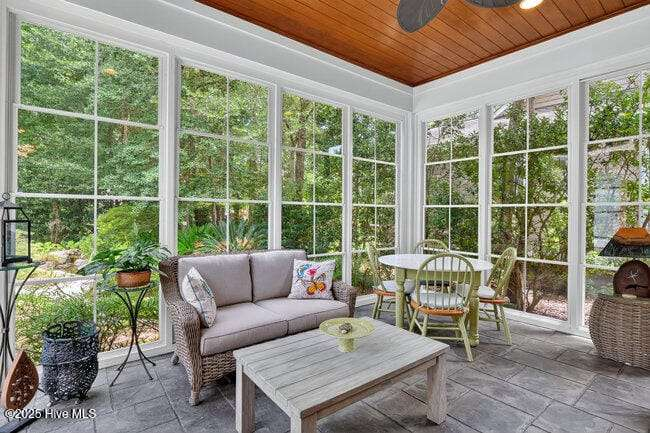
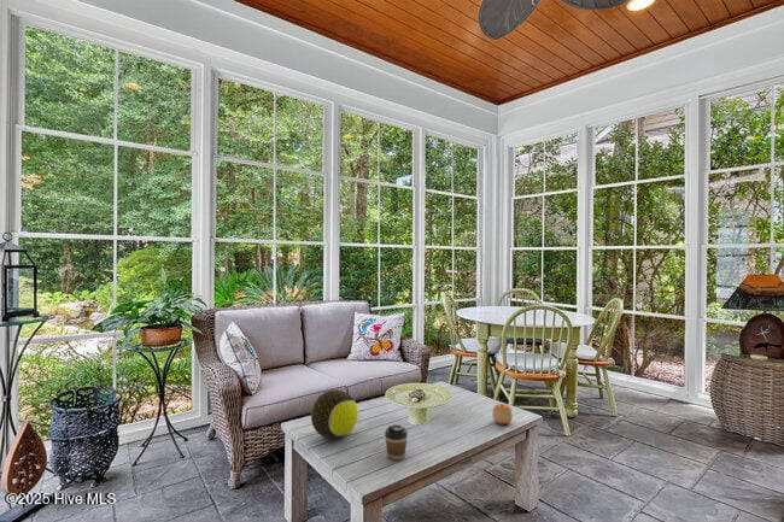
+ decorative ball (334, 414)
+ apple (502, 414)
+ coffee cup (396, 440)
